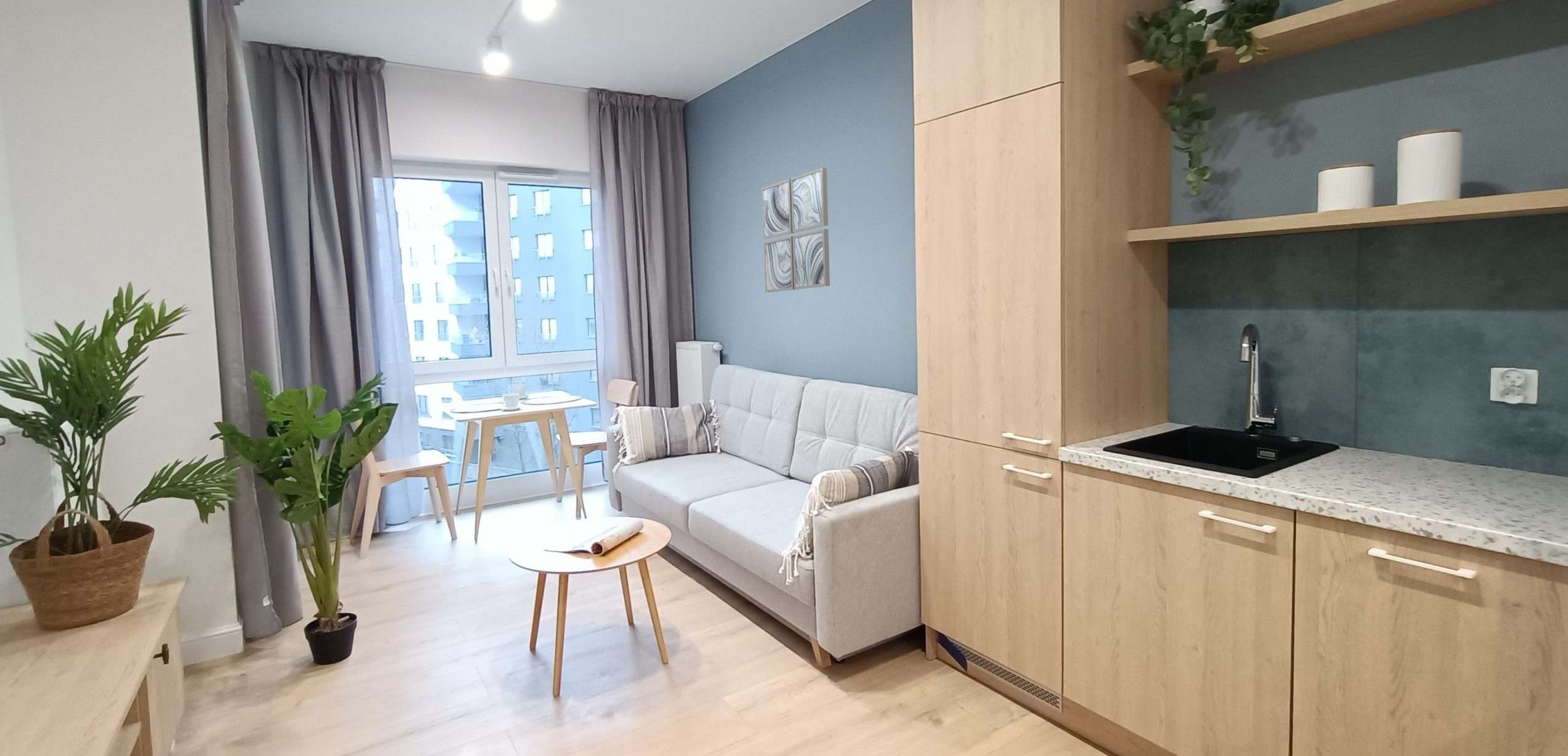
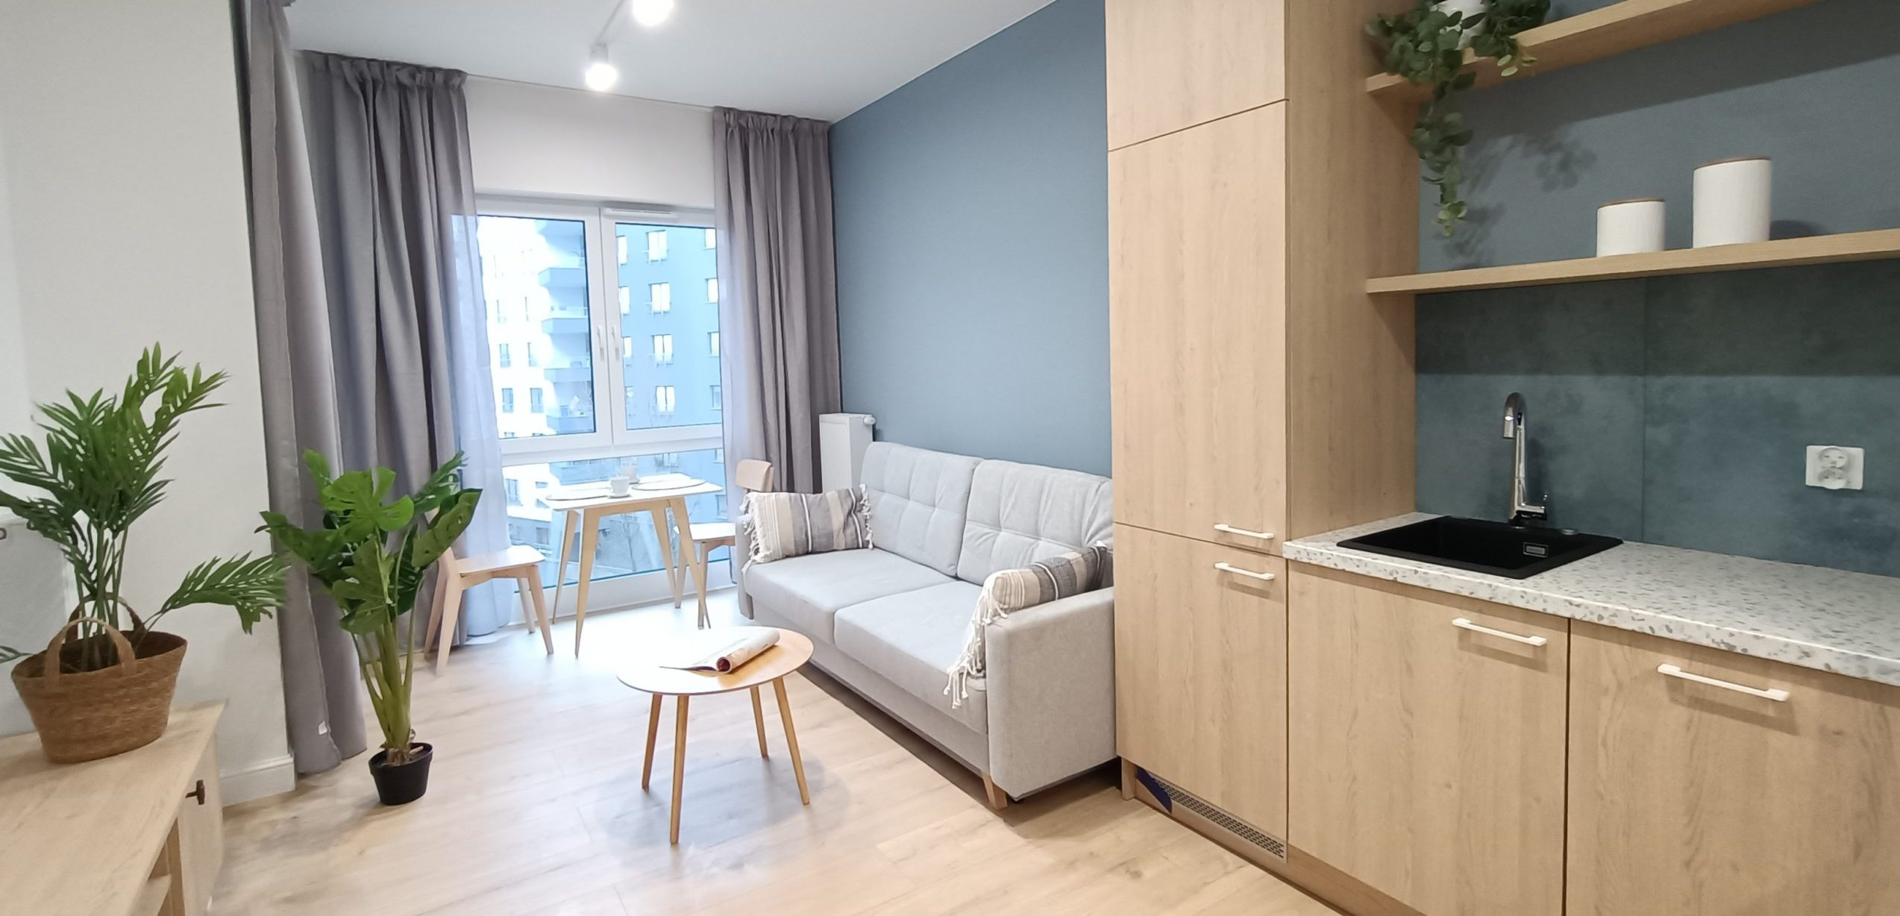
- wall art (794, 235)
